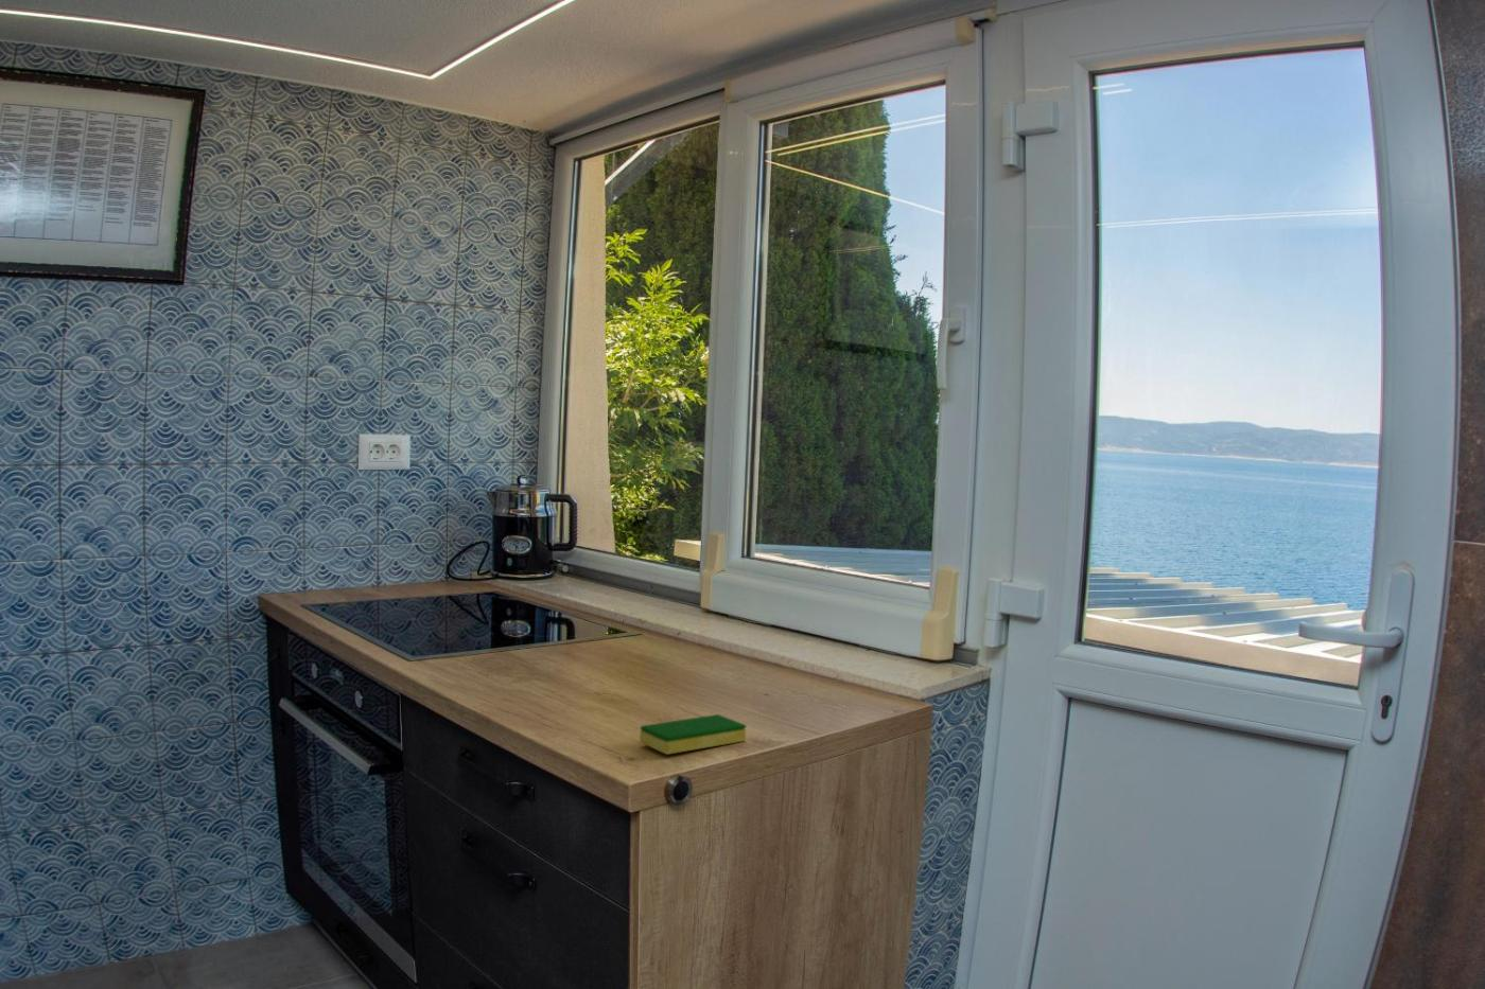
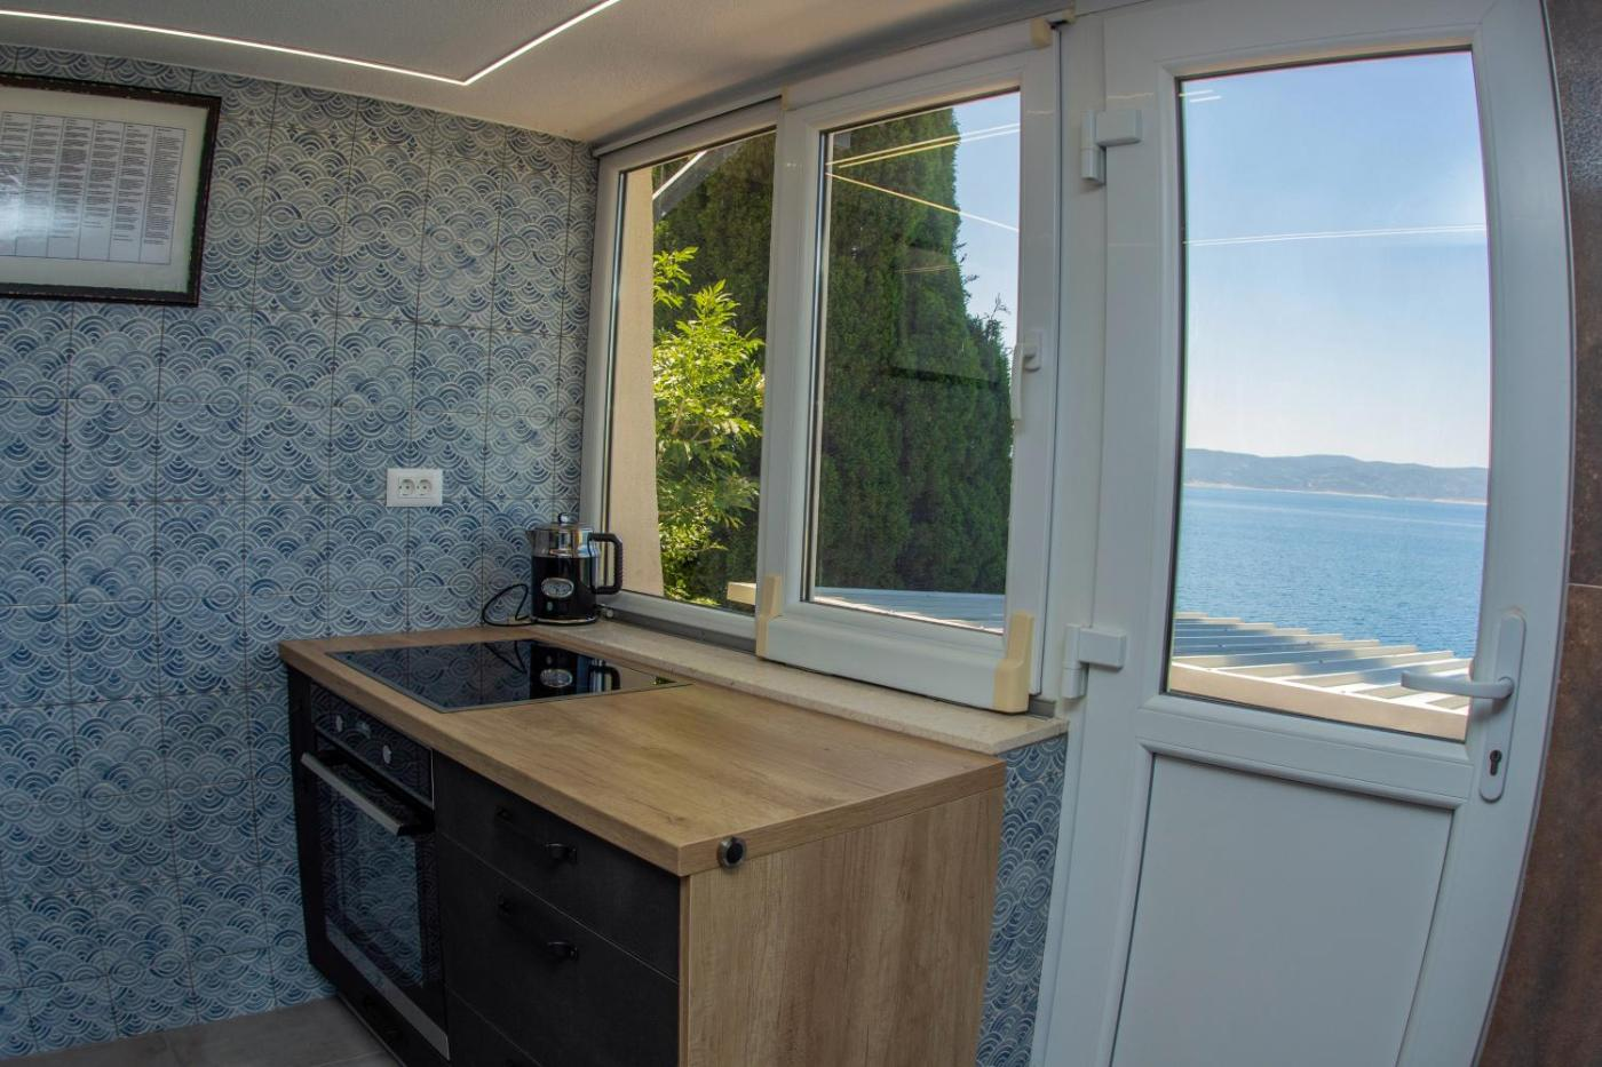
- dish sponge (692, 734)
